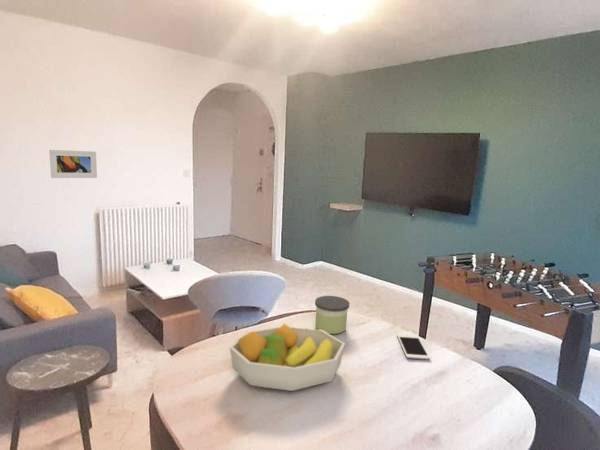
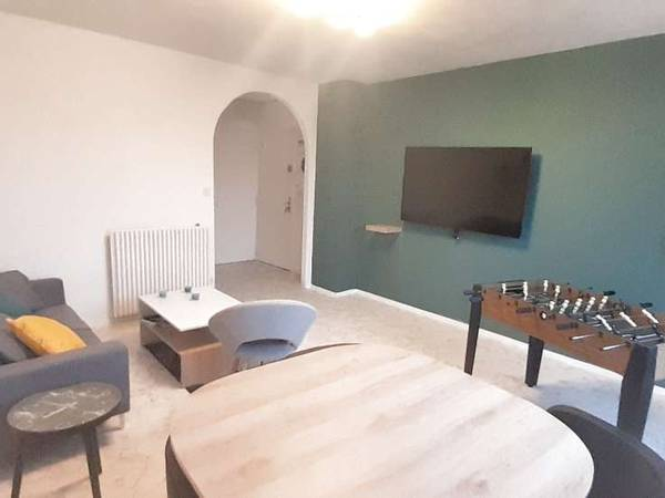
- candle (331, 315)
- cell phone (412, 346)
- fruit bowl (288, 352)
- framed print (74, 164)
